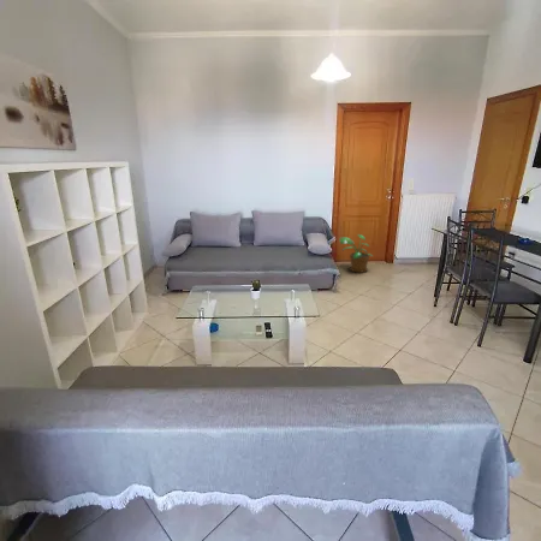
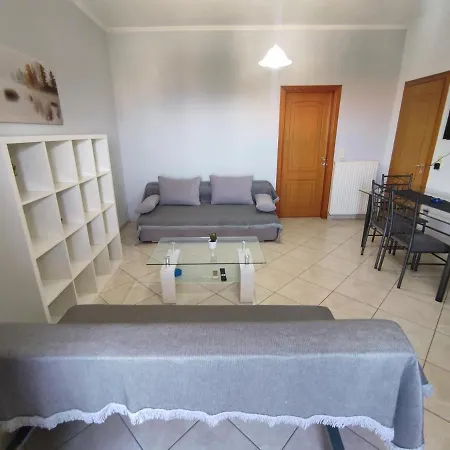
- potted plant (353, 252)
